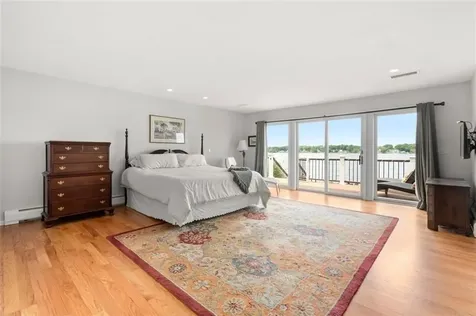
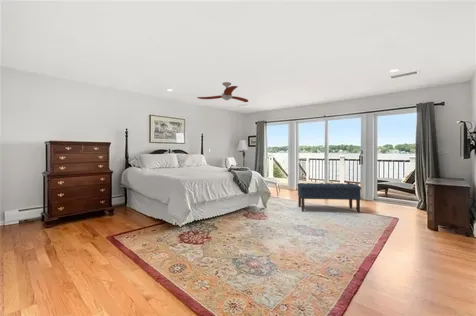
+ ceiling fan (224, 90)
+ bench (327, 196)
